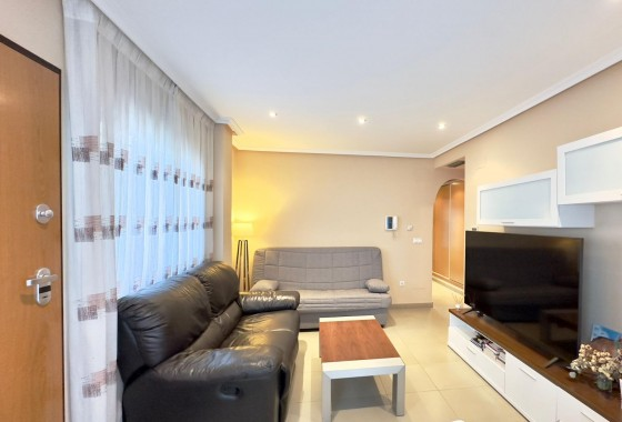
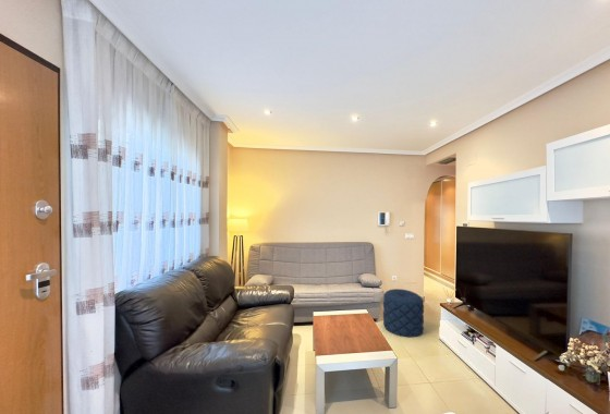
+ pouf (402, 310)
